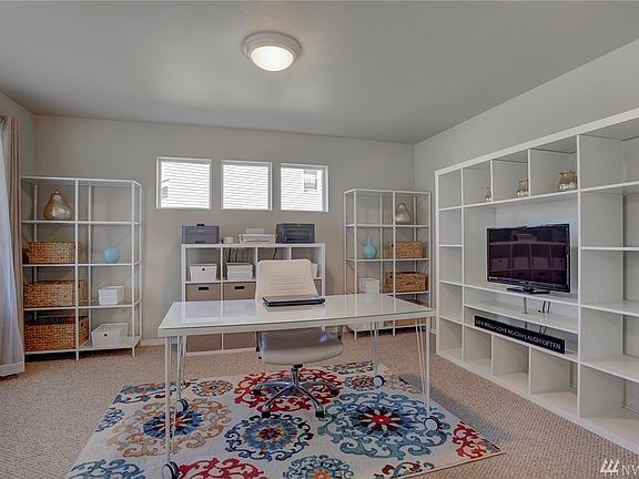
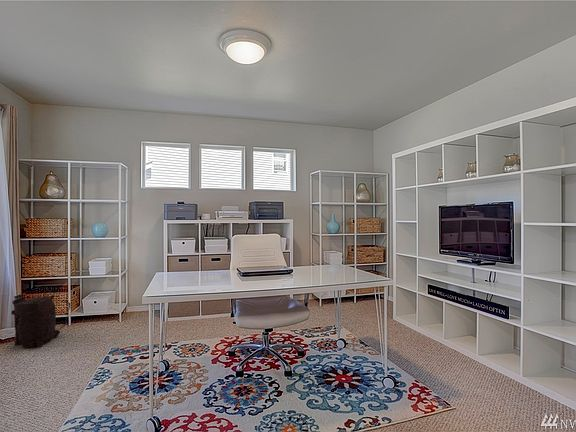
+ backpack (36, 318)
